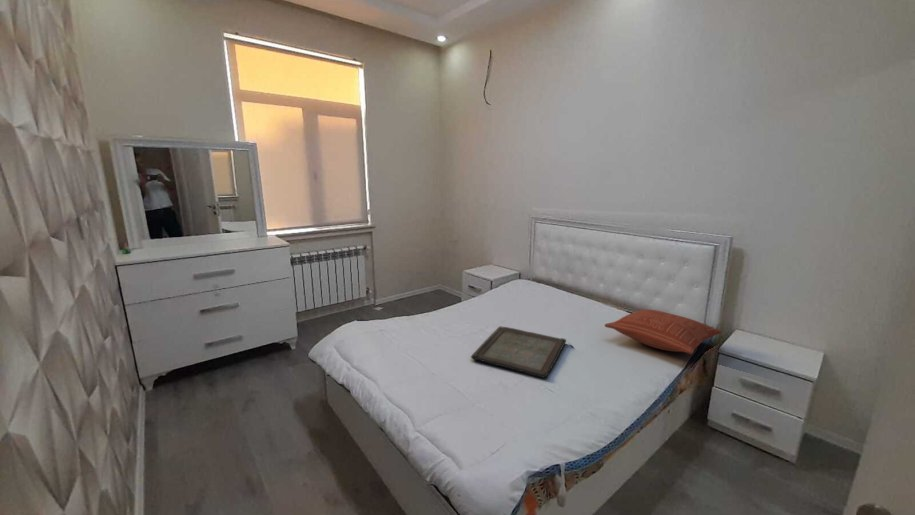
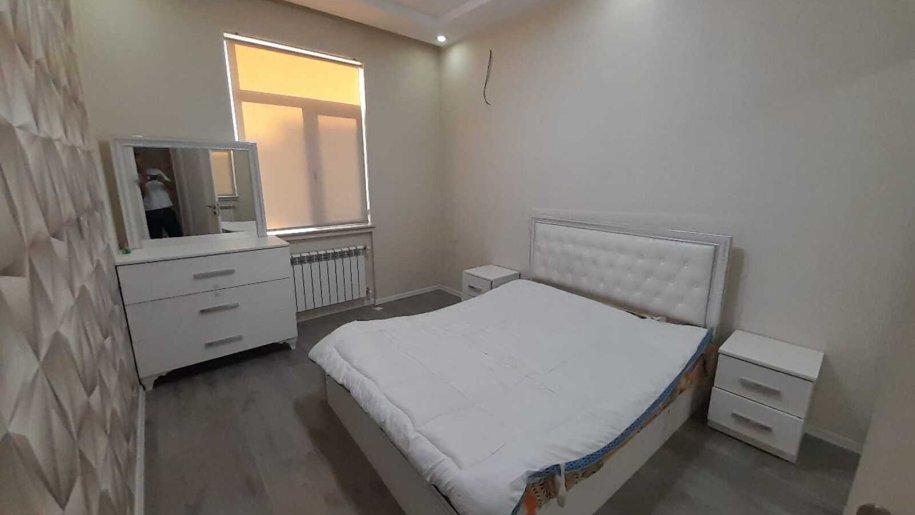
- serving tray (519, 348)
- pillow (661, 328)
